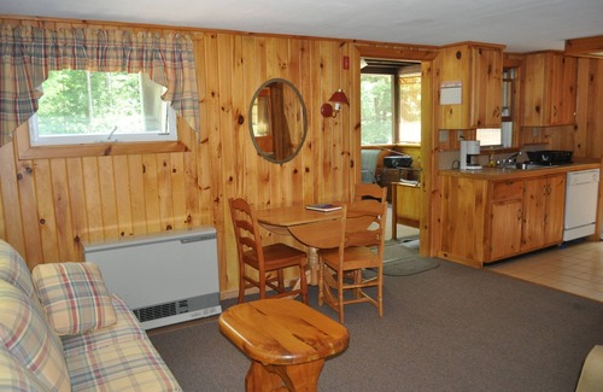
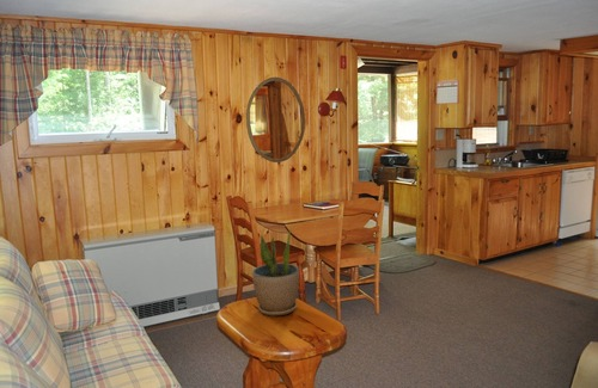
+ potted plant (275, 267)
